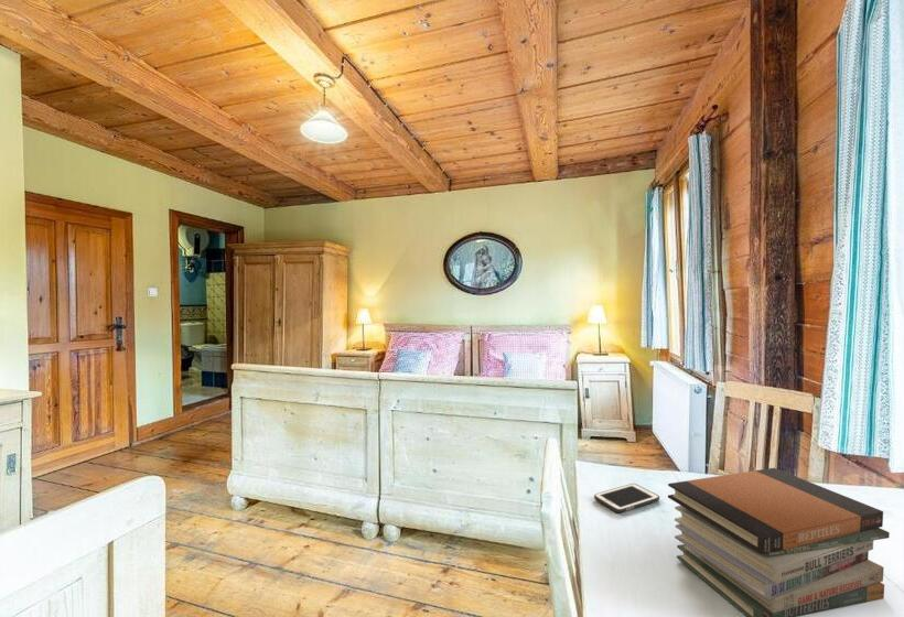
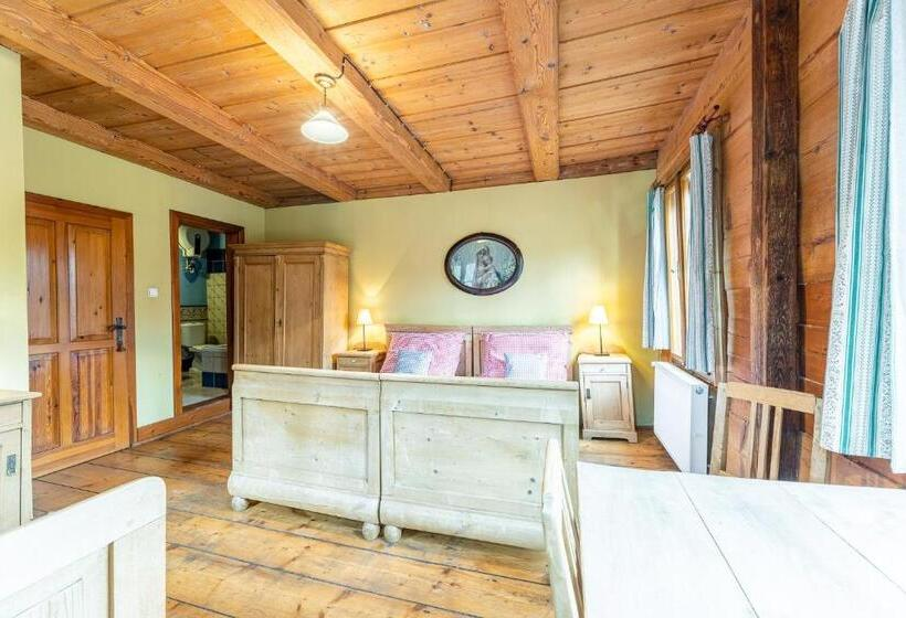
- cell phone (626, 497)
- book stack (770, 537)
